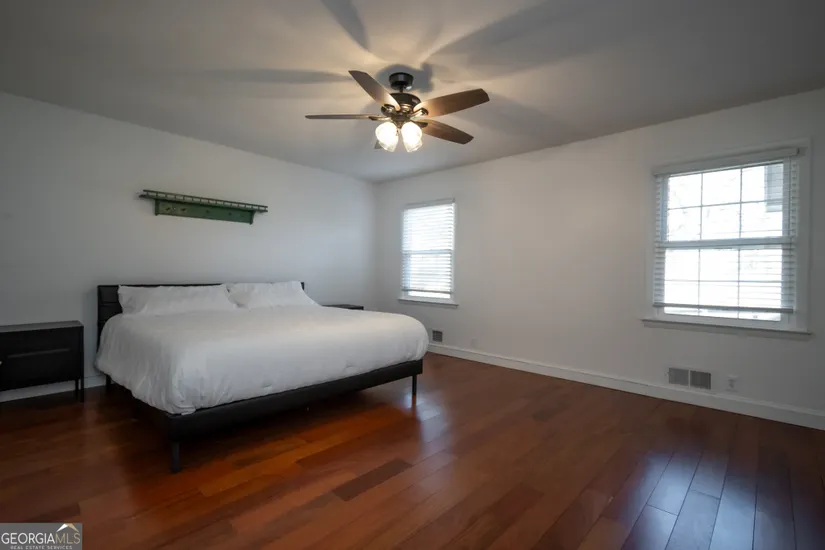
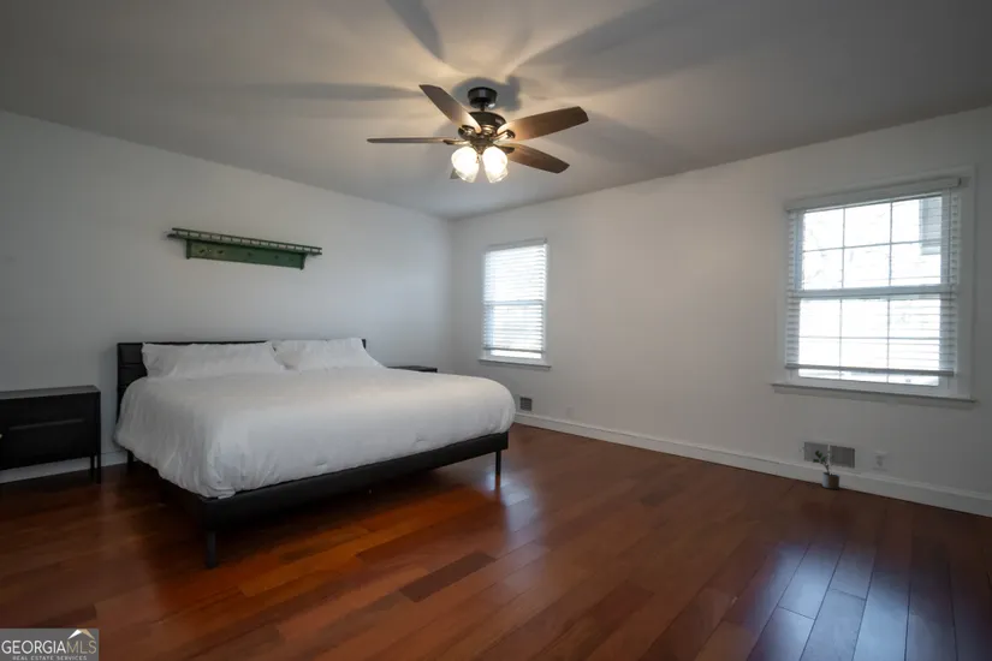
+ potted plant (826, 468)
